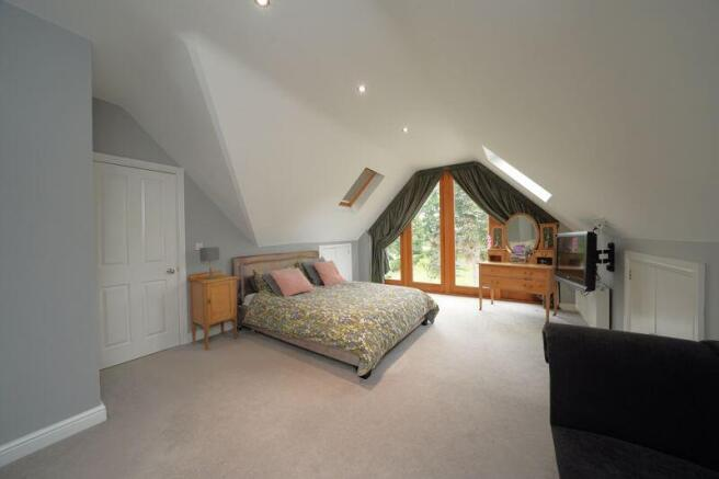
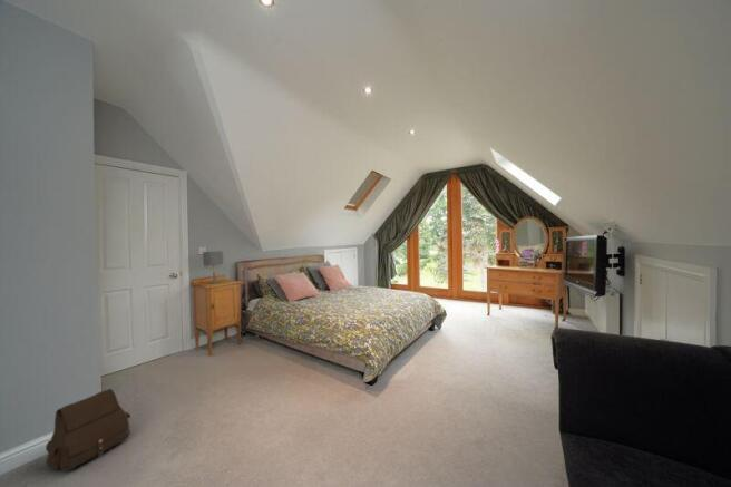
+ satchel (88, 423)
